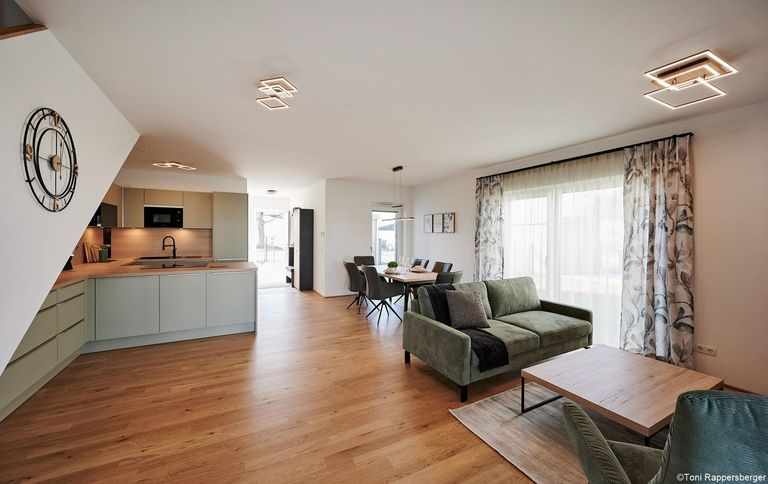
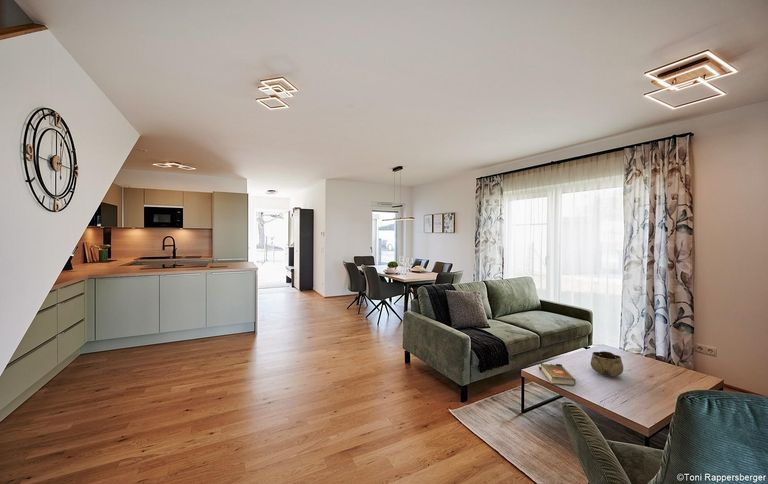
+ book (556, 372)
+ decorative bowl (606, 364)
